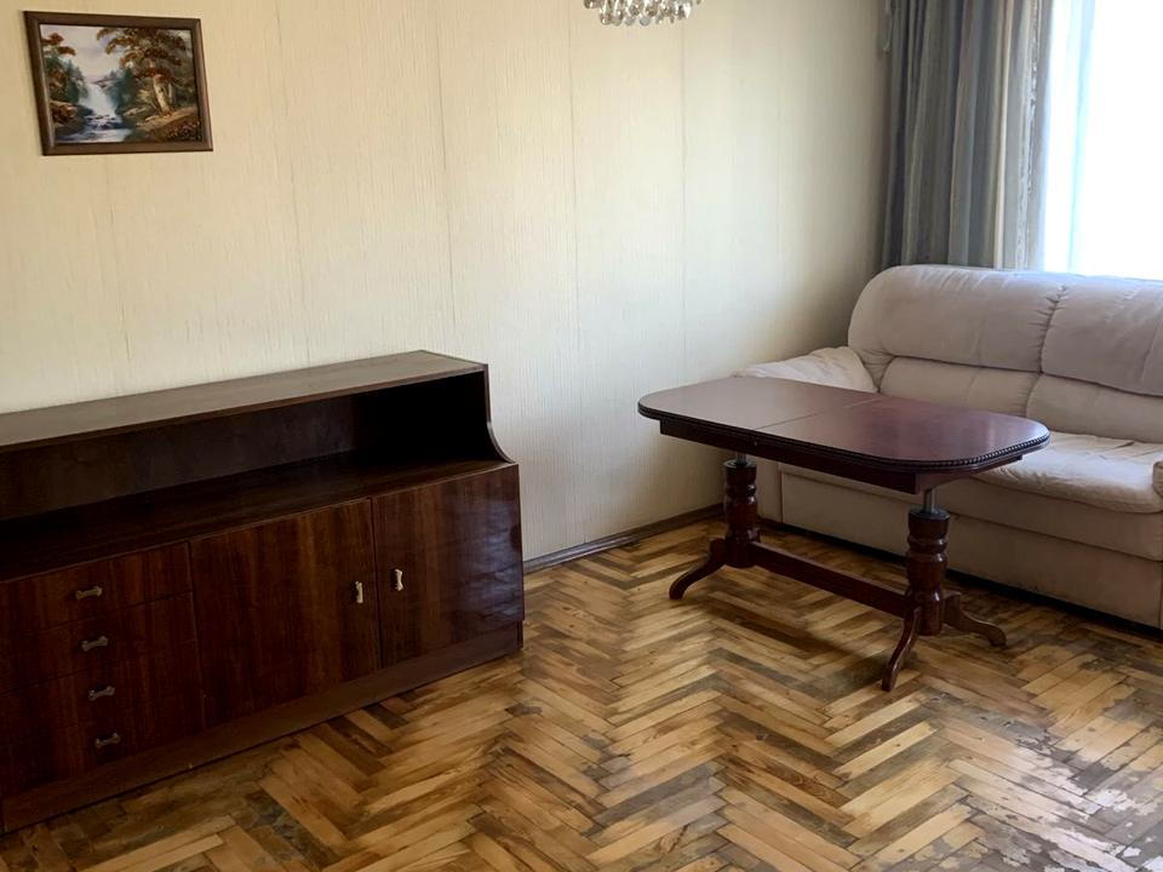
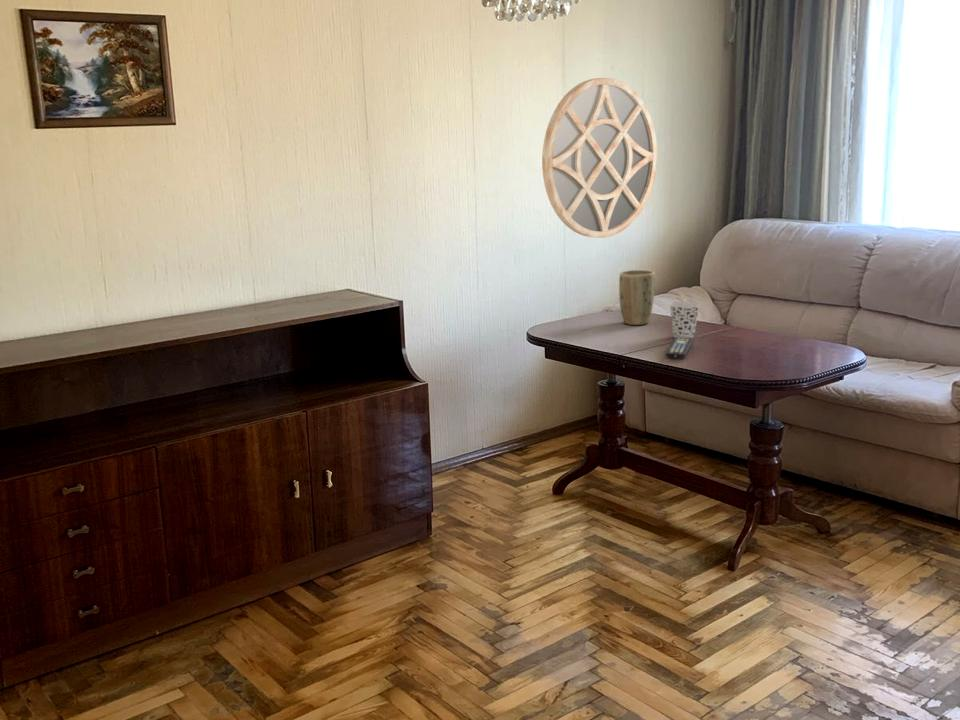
+ cup (683, 320)
+ plant pot (636, 297)
+ home mirror (602, 159)
+ remote control (680, 347)
